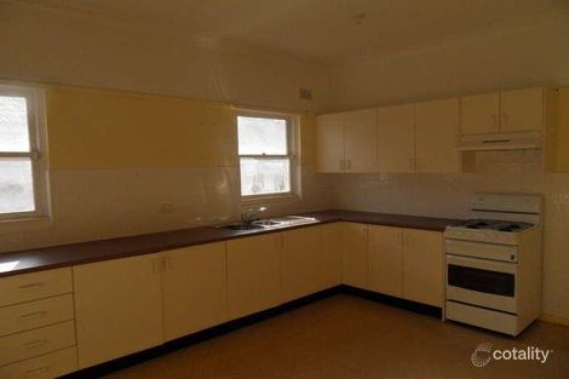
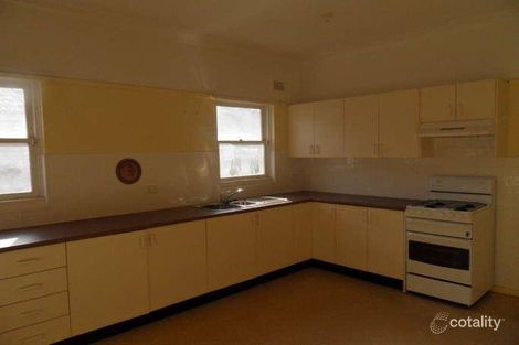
+ decorative plate (128, 171)
